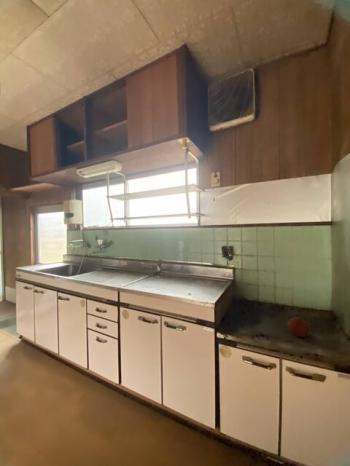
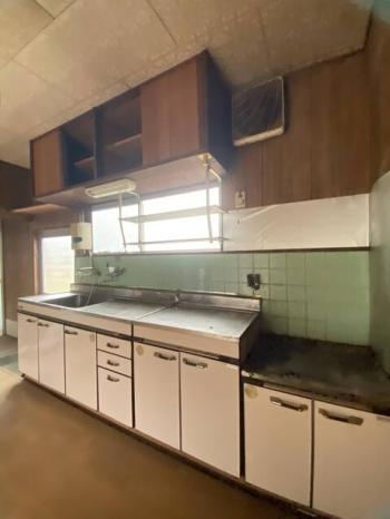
- fruit (298, 326)
